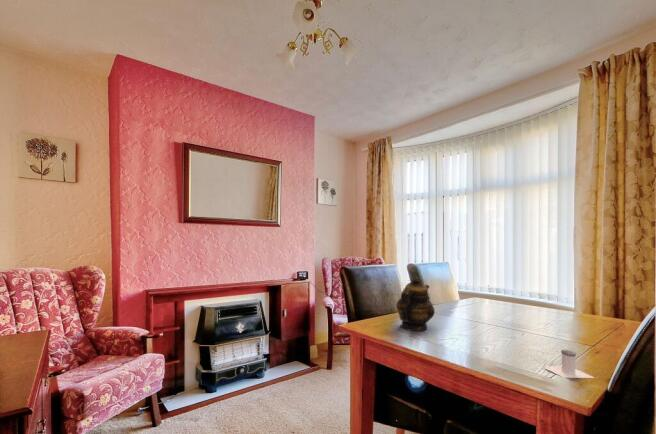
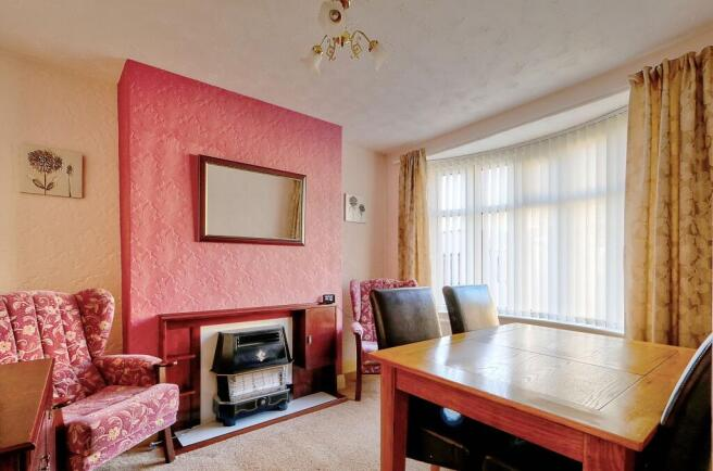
- salt shaker (568, 362)
- teapot (414, 301)
